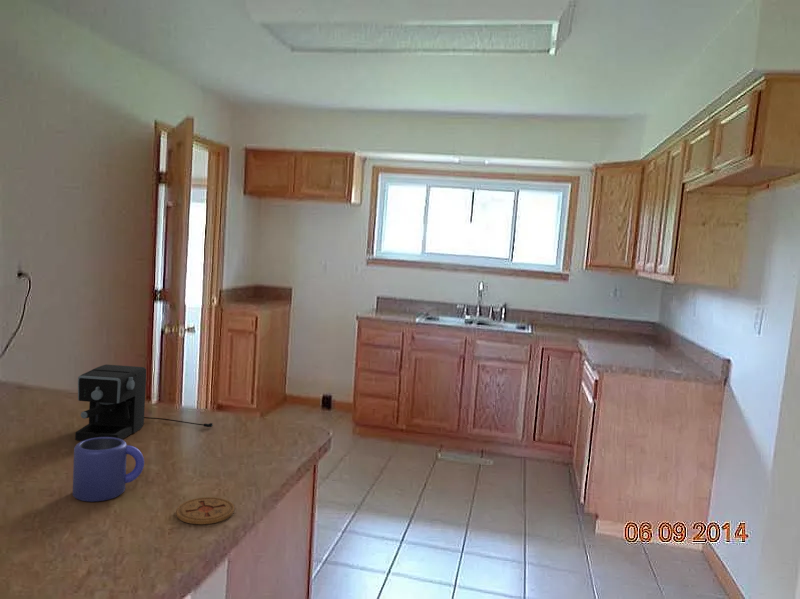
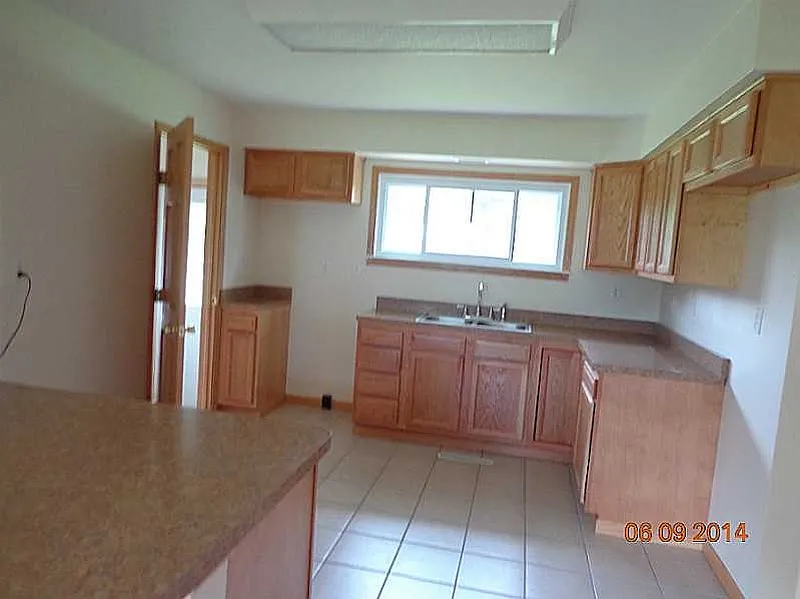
- coffee maker (144, 403)
- mug (109, 467)
- coaster (205, 510)
